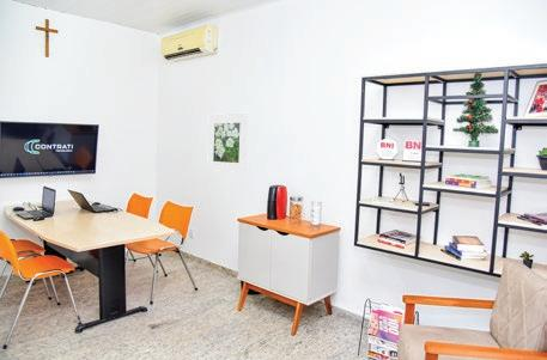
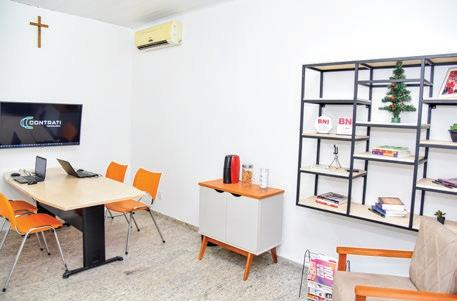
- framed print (226, 142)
